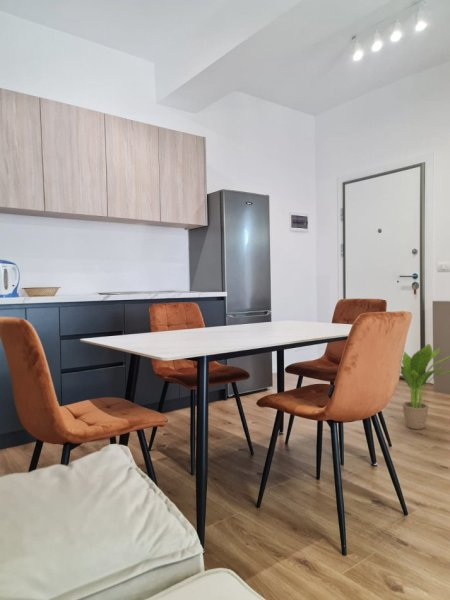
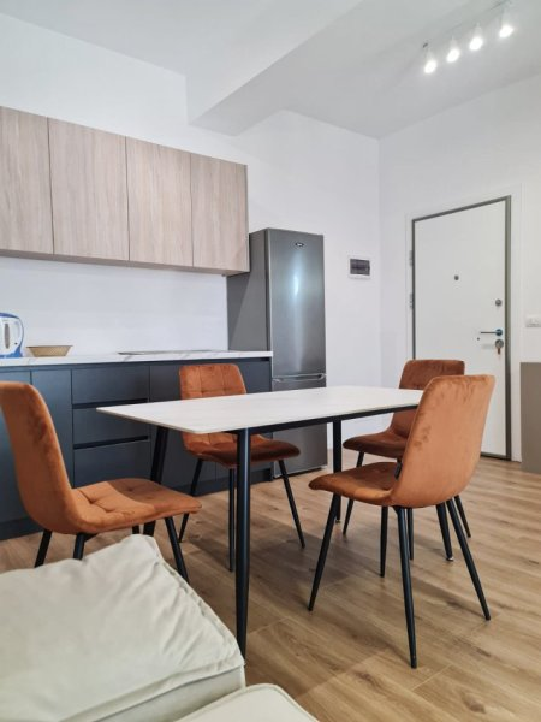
- potted plant (423, 383)
